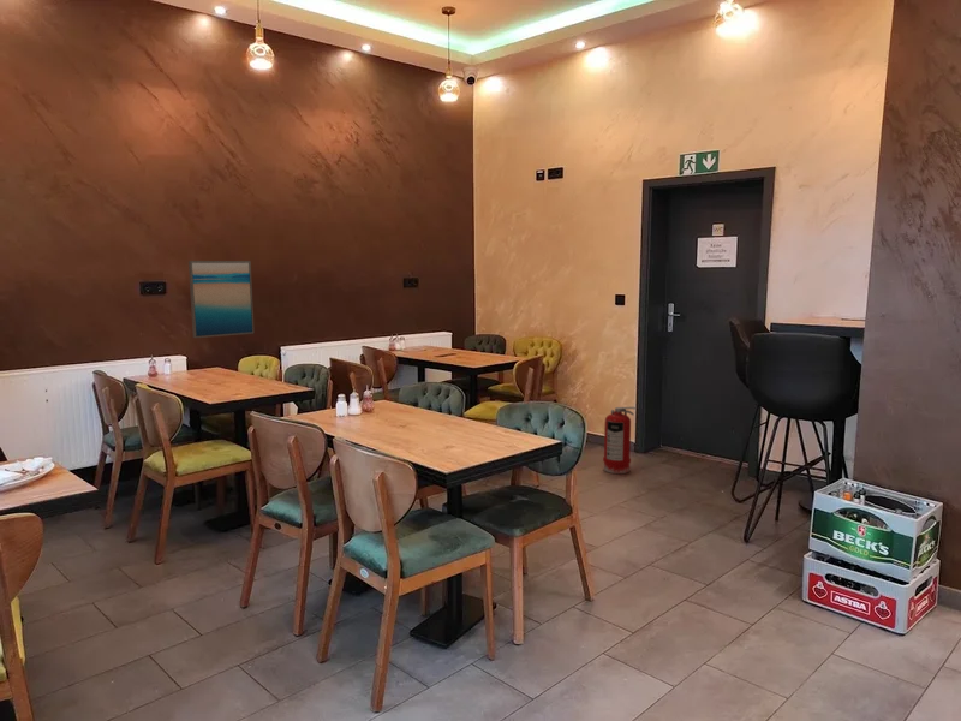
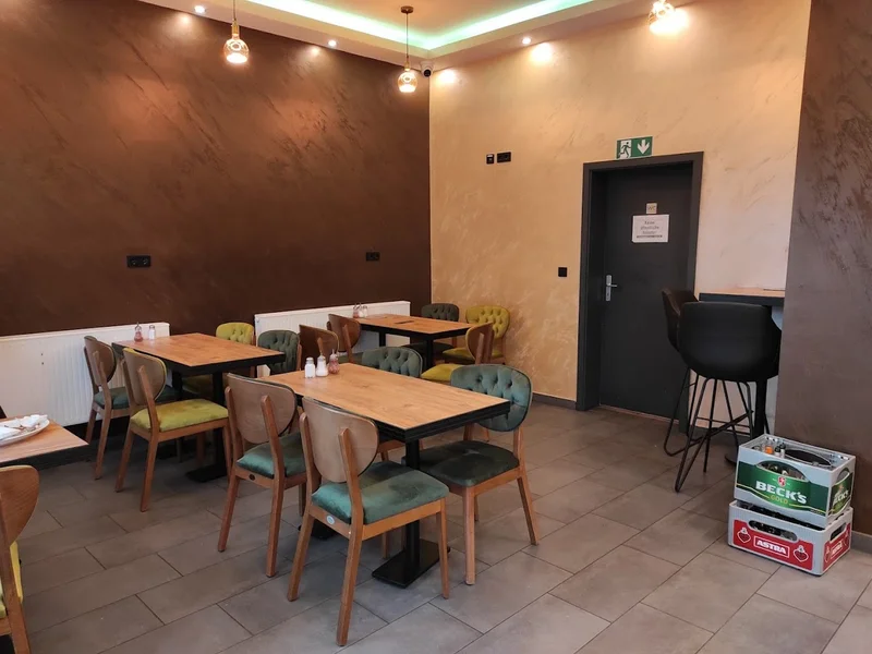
- wall art (222, 298)
- fire extinguisher (621, 436)
